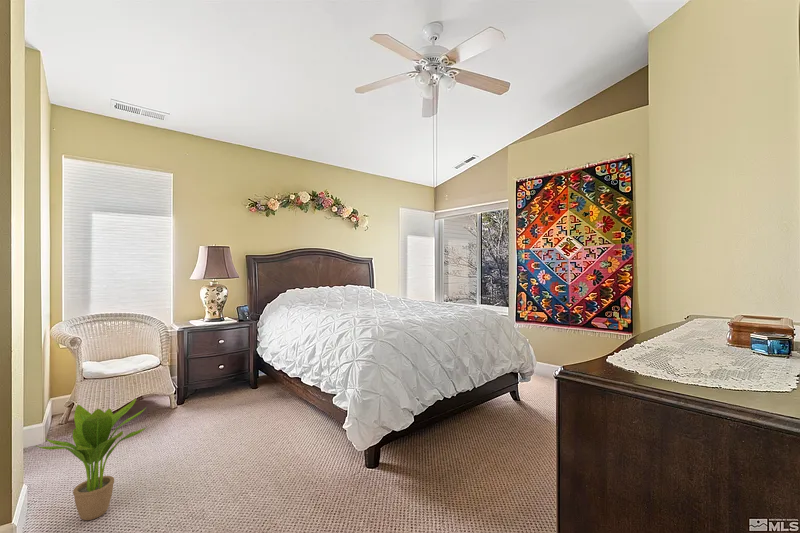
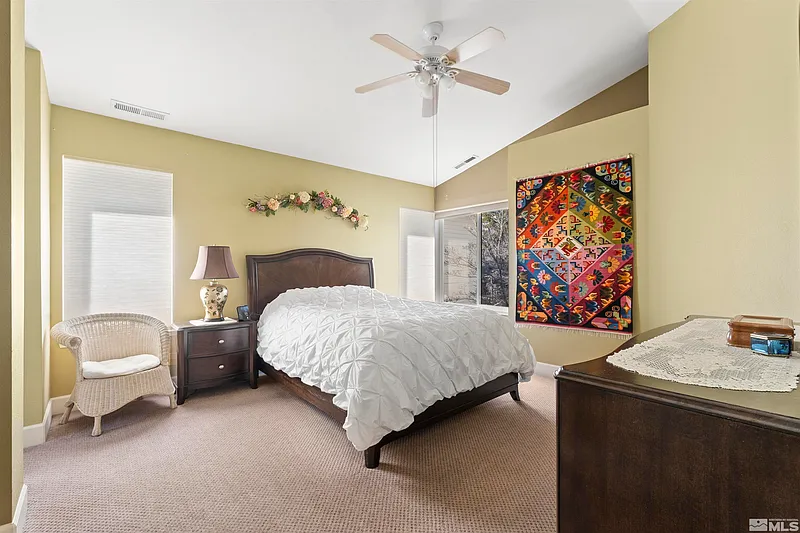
- potted plant (106, 452)
